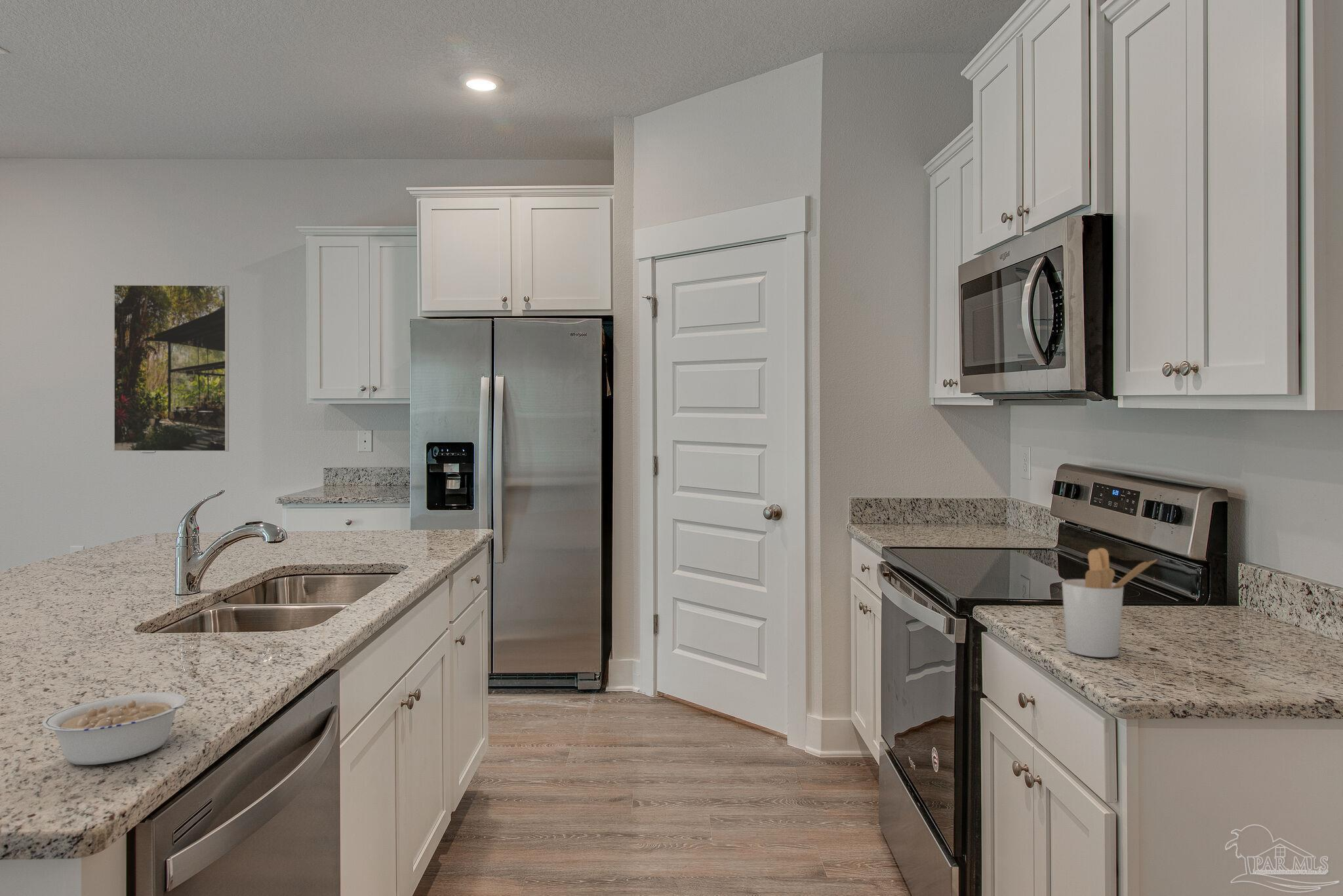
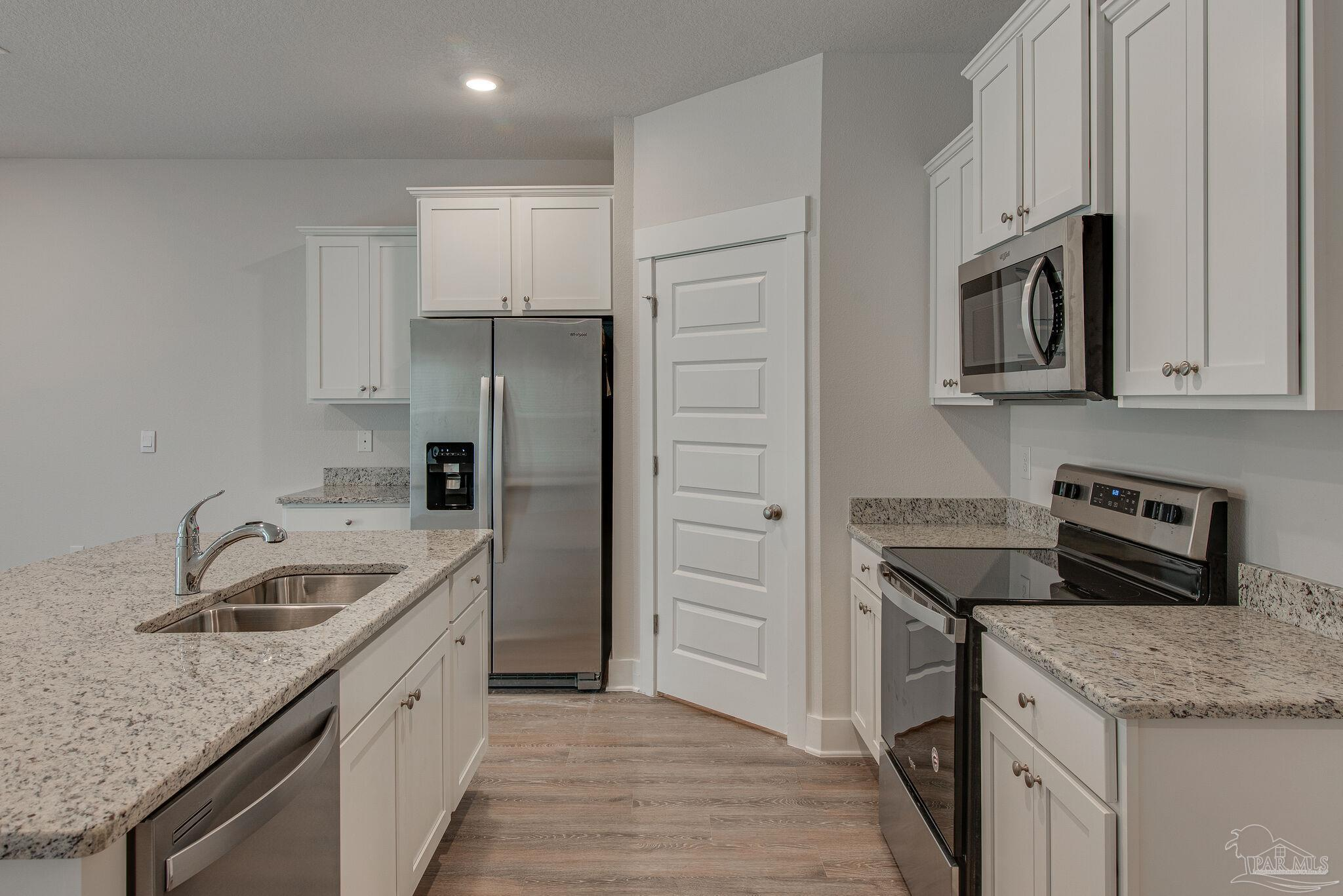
- utensil holder (1108, 602)
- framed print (171, 368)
- legume (123, 724)
